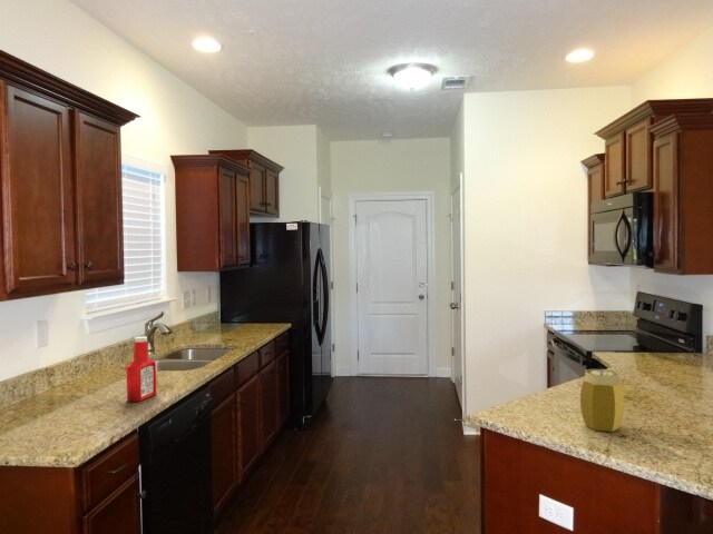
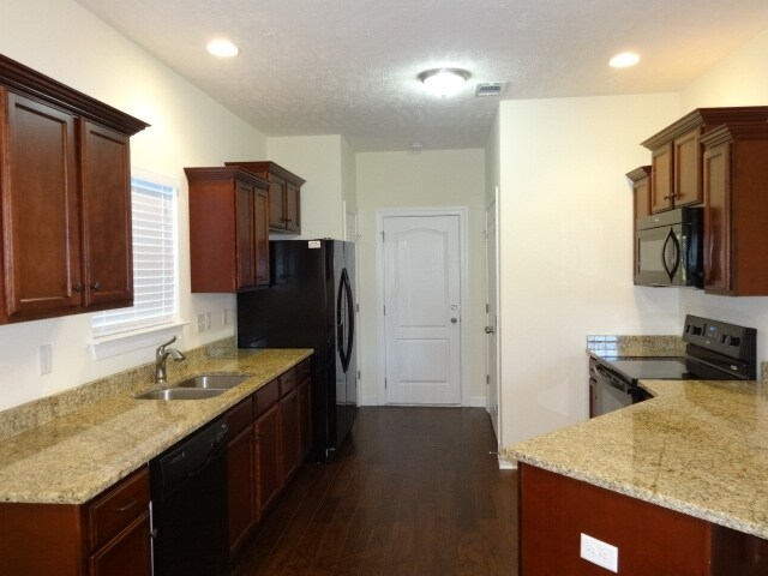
- jar (602, 399)
- soap bottle (140, 367)
